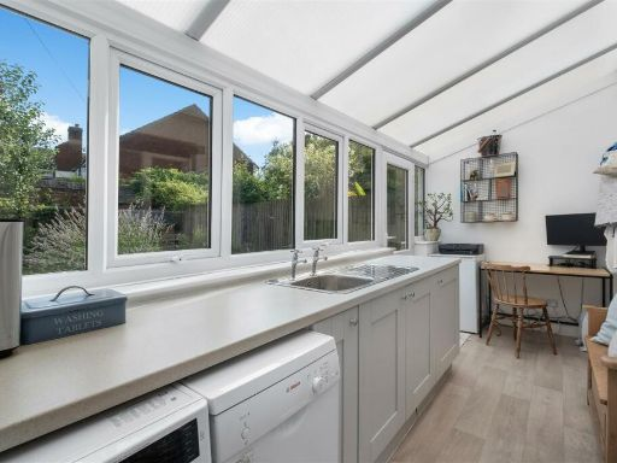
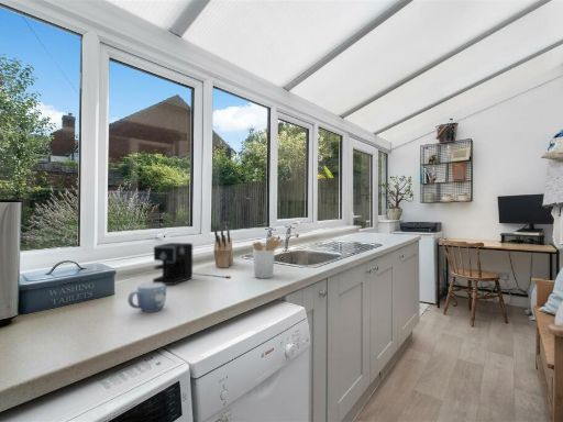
+ coffee maker (191, 263)
+ utensil holder (267, 256)
+ knife block (223, 246)
+ mug (146, 298)
